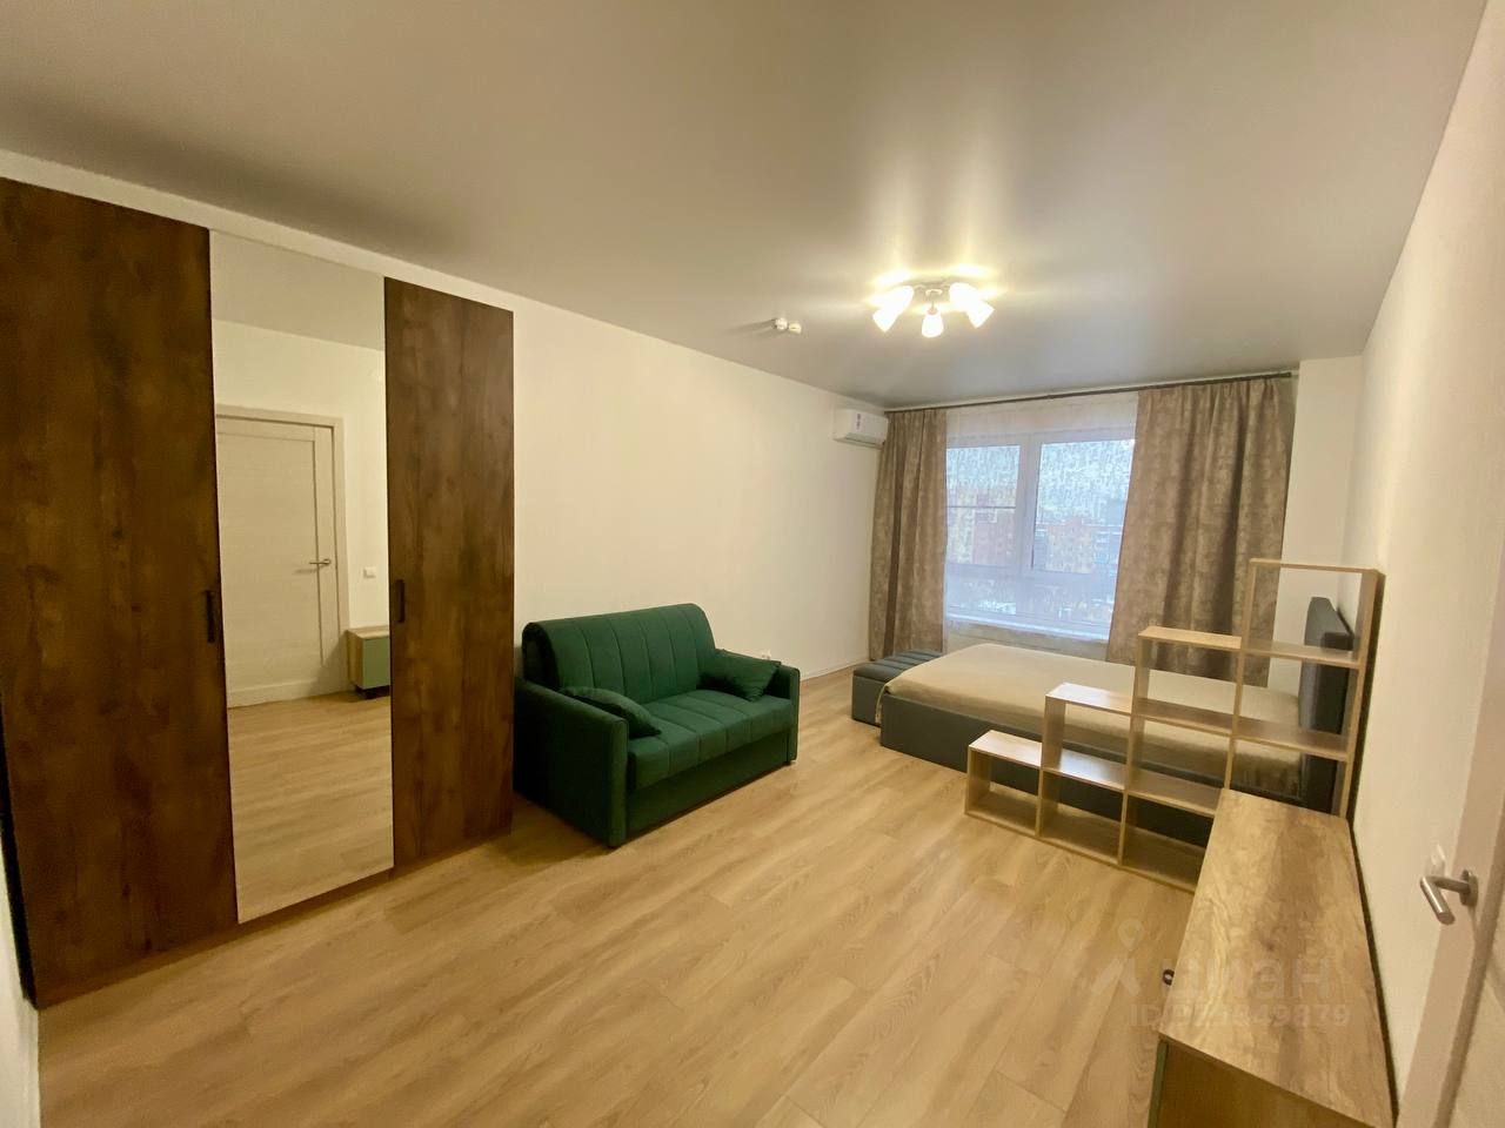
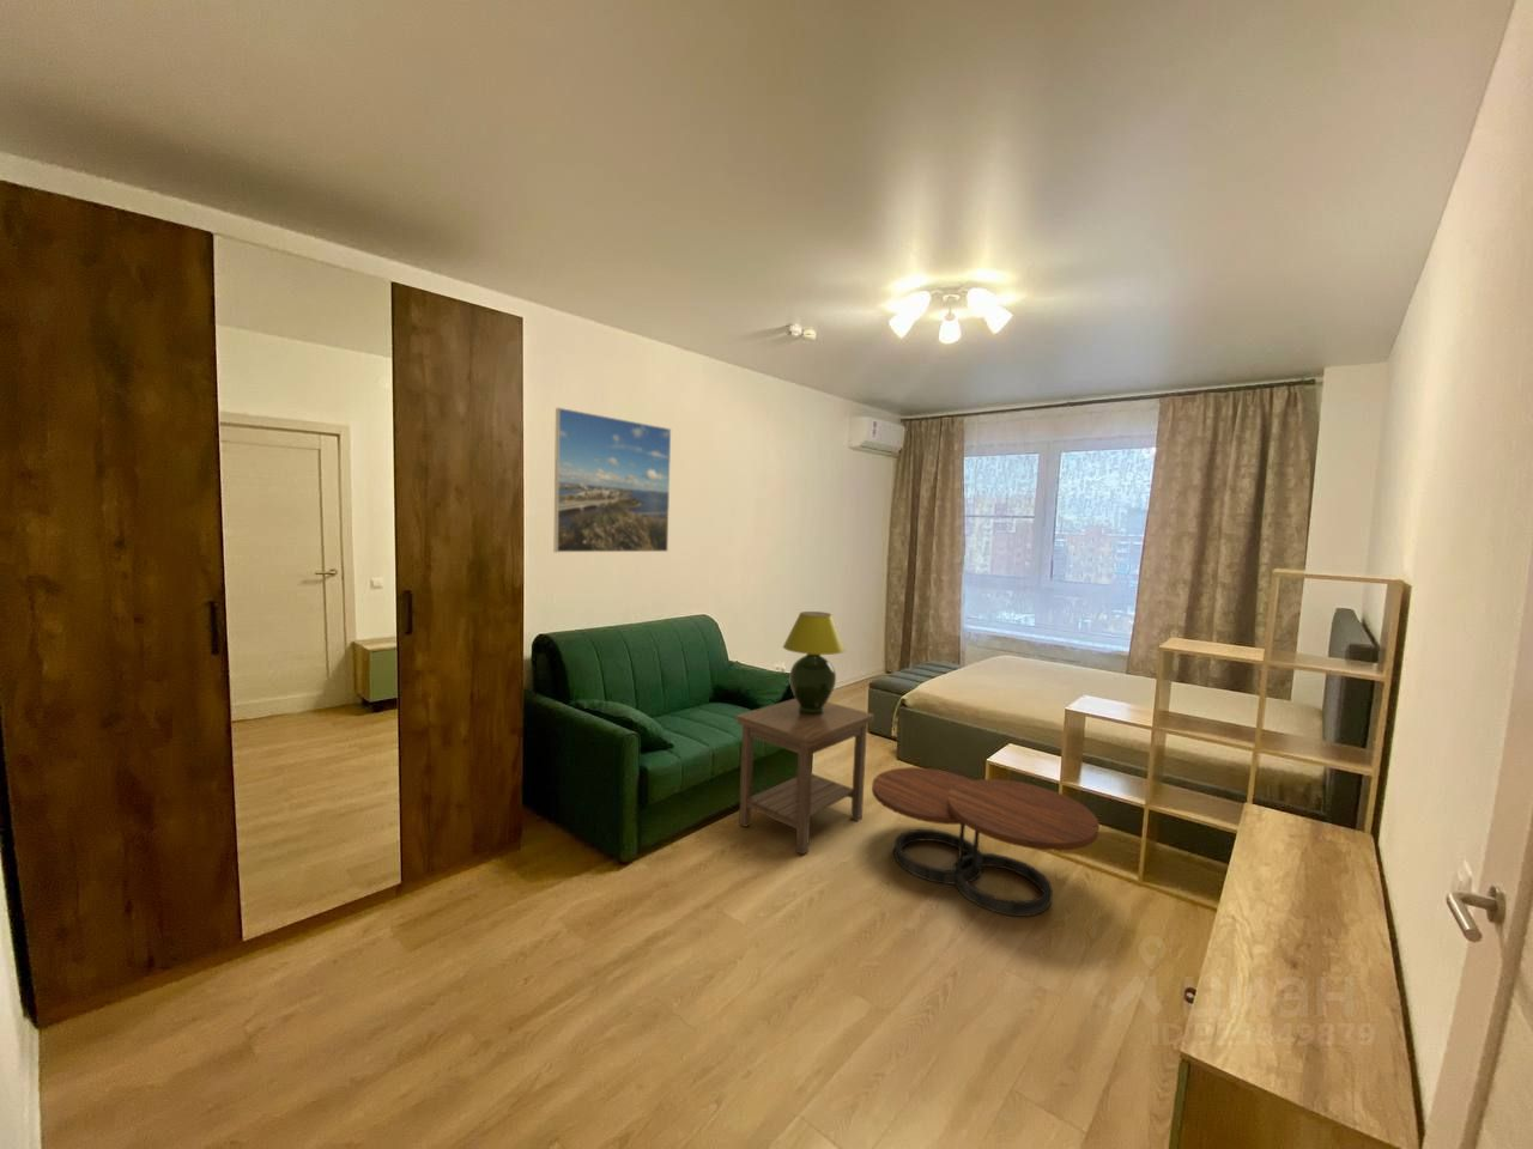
+ side table (804, 769)
+ coffee table (975, 833)
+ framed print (616, 486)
+ table lamp (814, 661)
